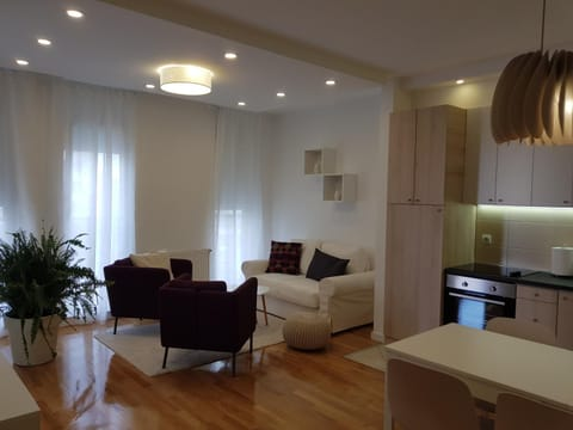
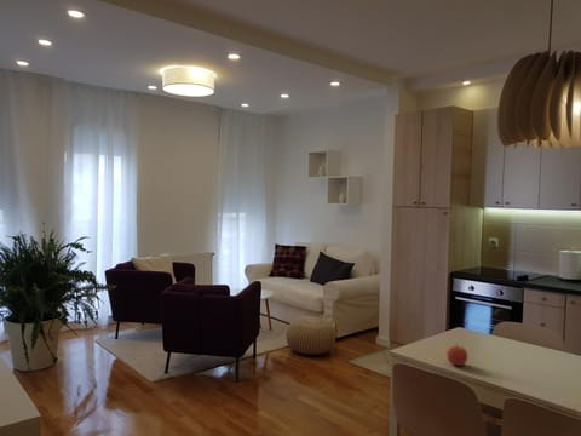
+ apple (456, 352)
